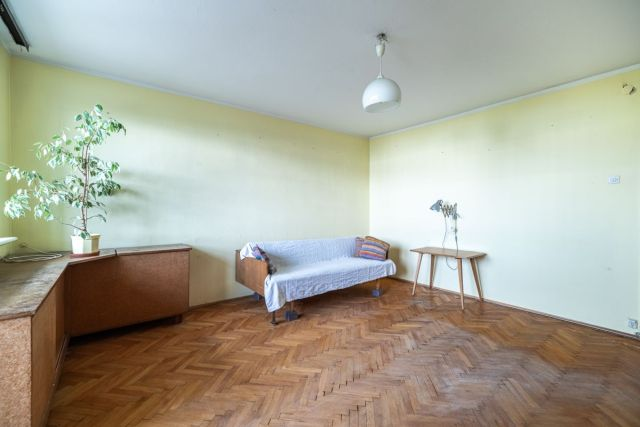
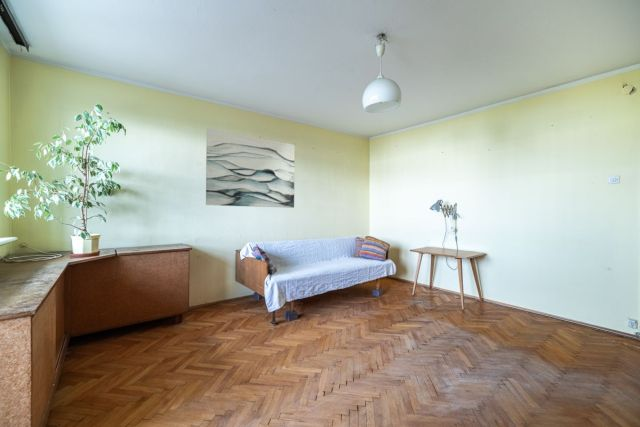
+ wall art (254, 171)
